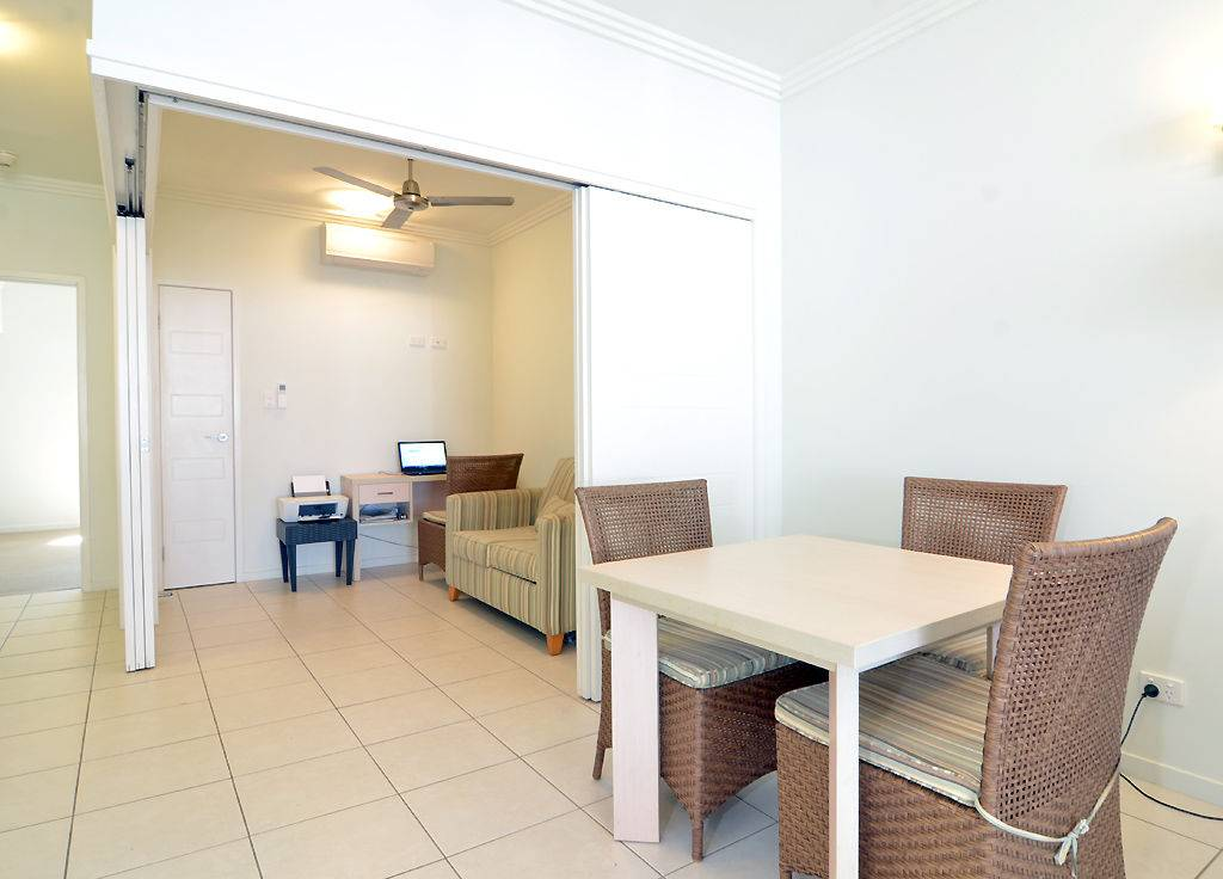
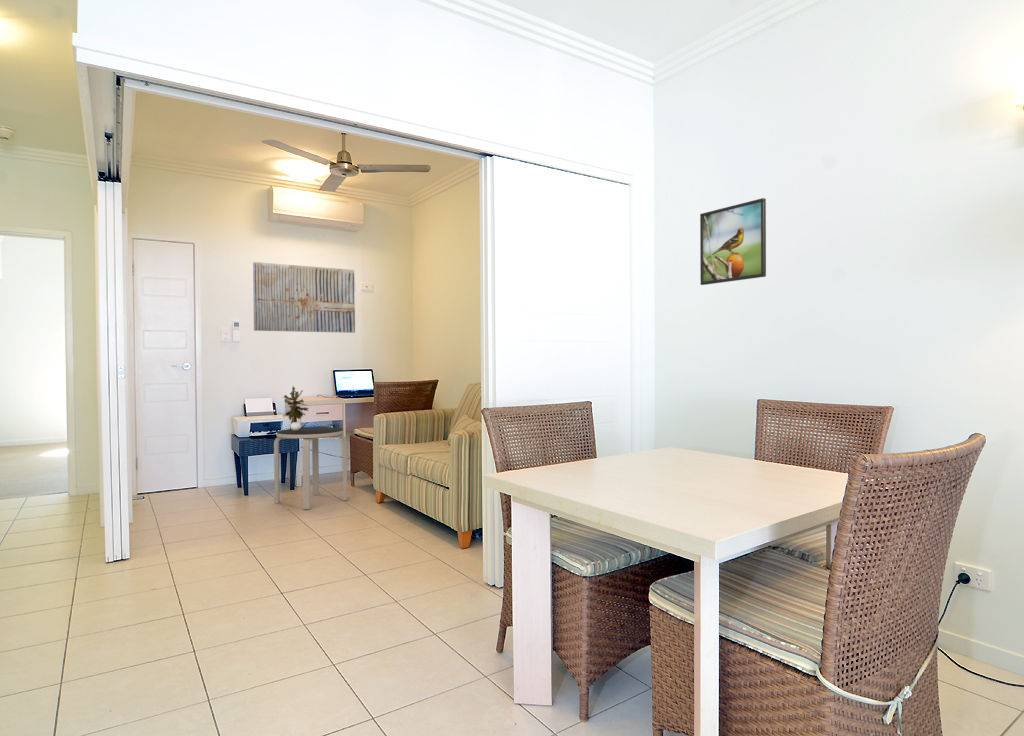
+ wall art (306, 299)
+ side table (312, 465)
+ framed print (731, 243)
+ potted plant (294, 408)
